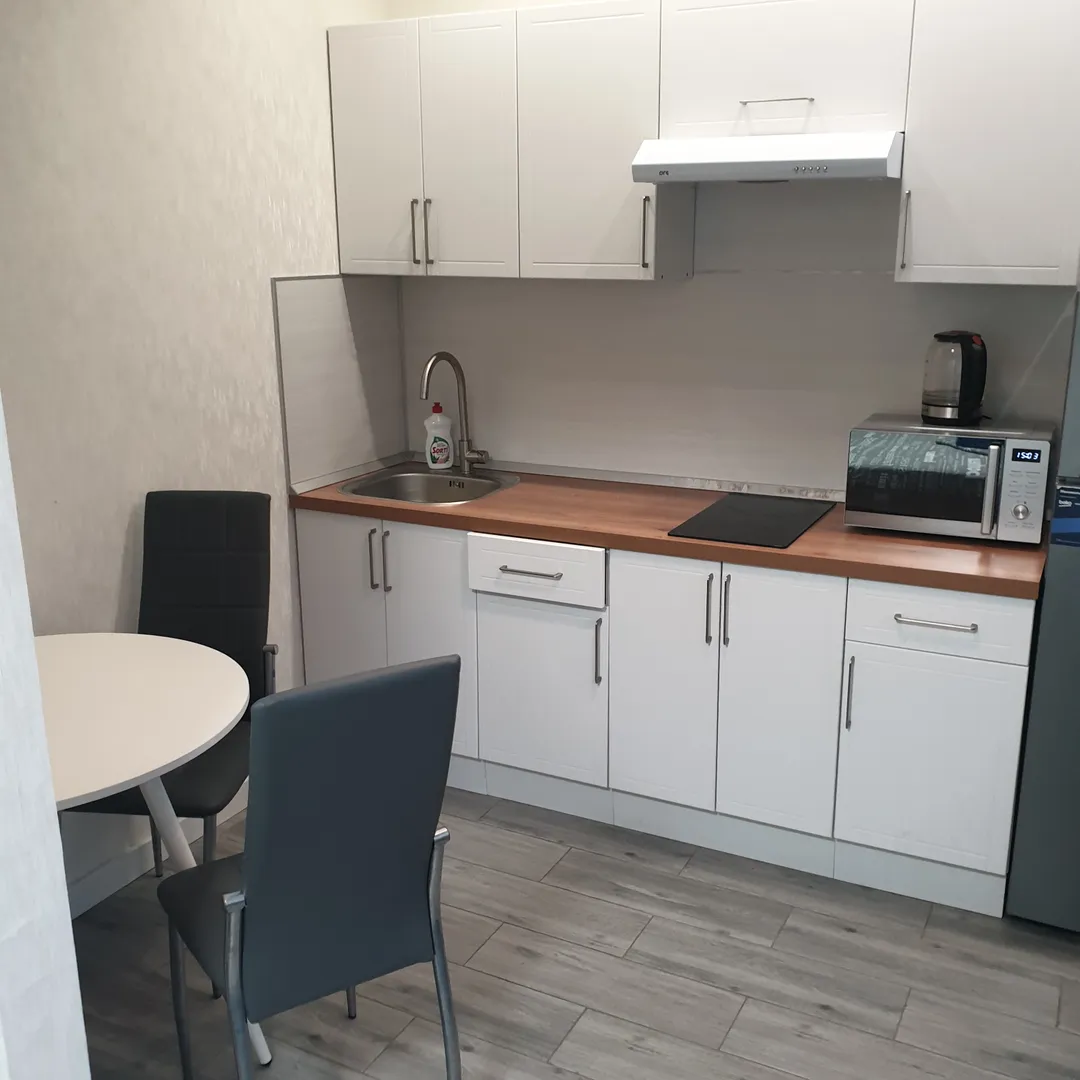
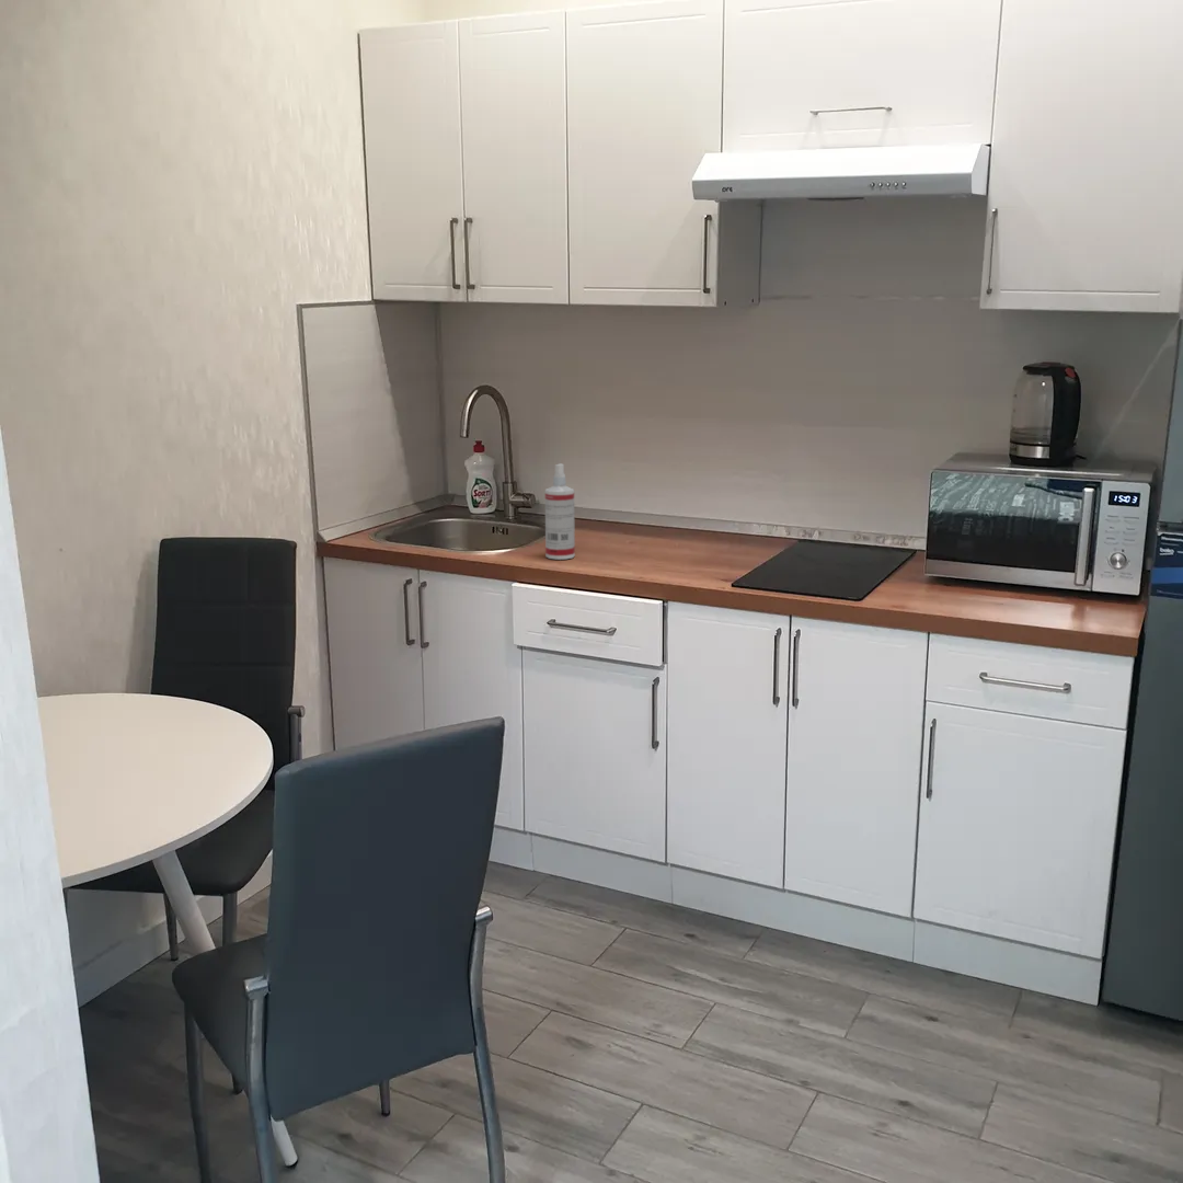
+ spray bottle (560, 510)
